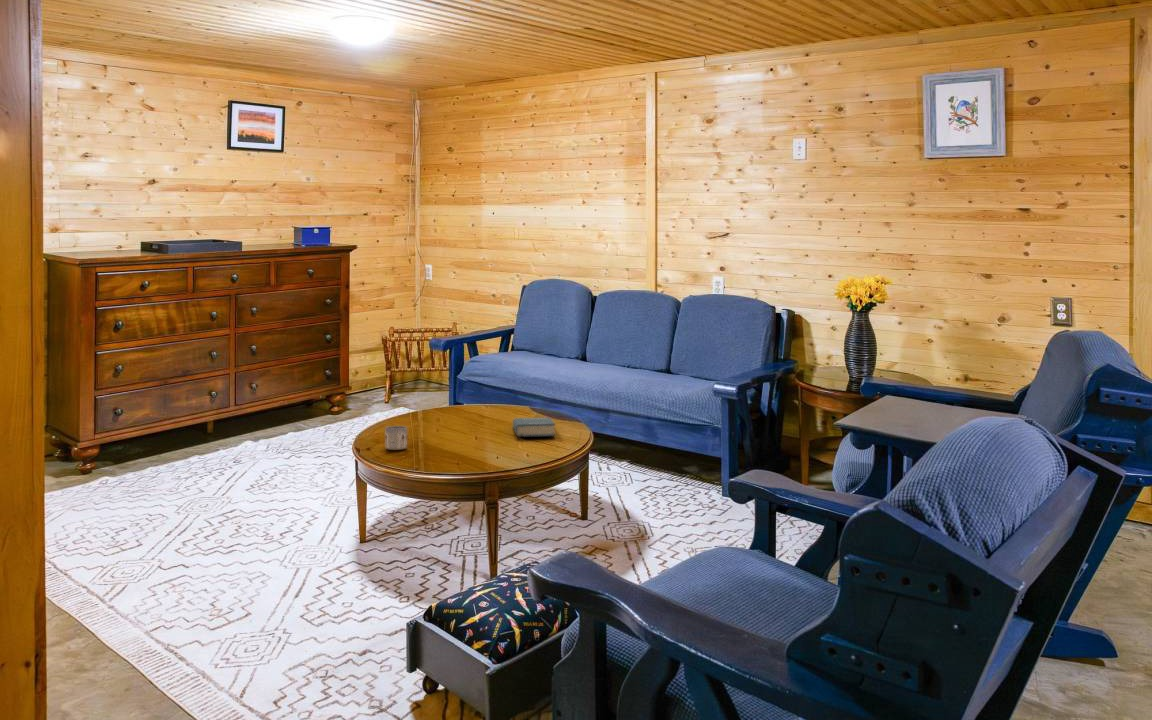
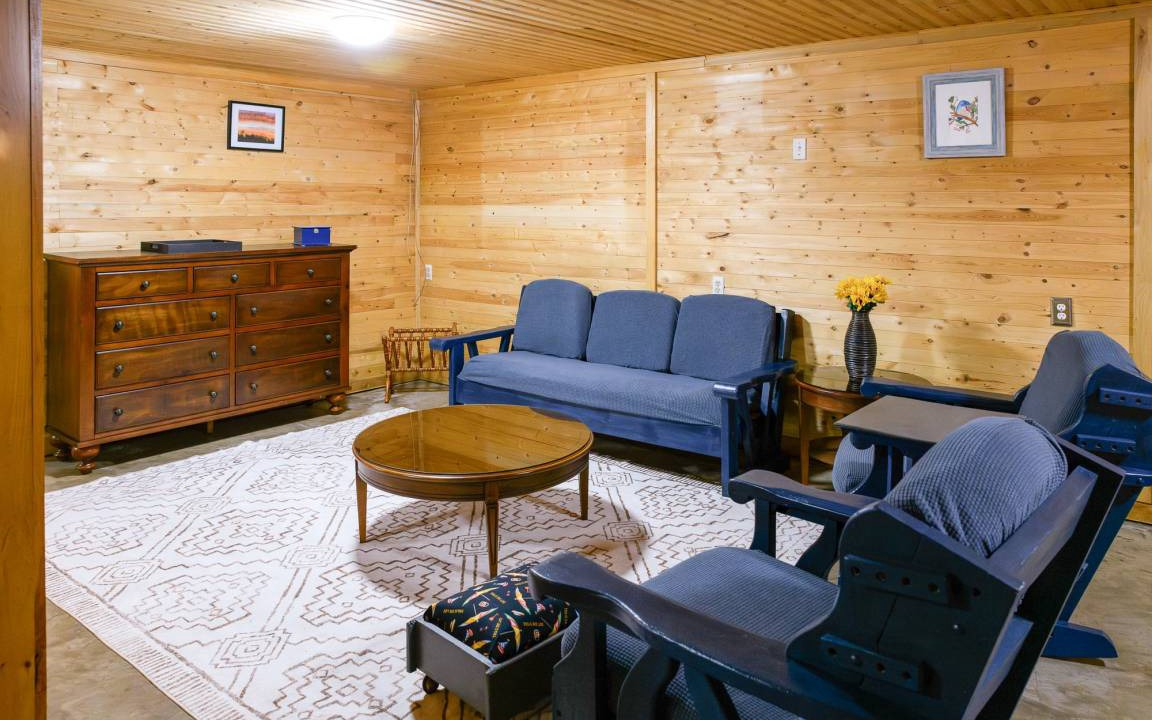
- book (533, 426)
- mug (397, 437)
